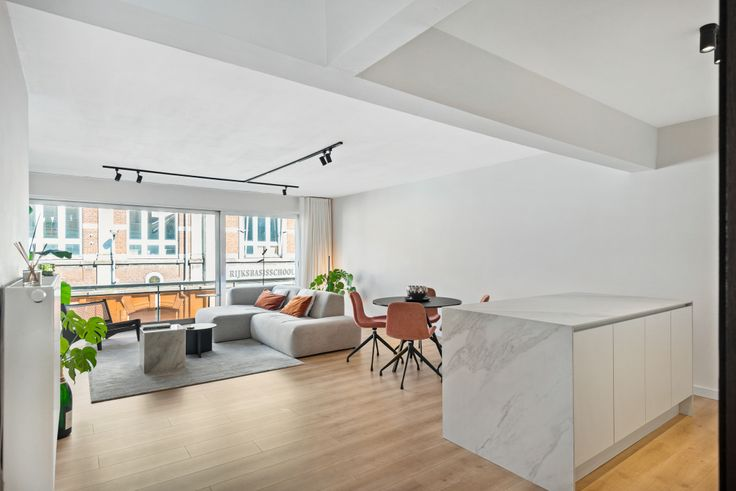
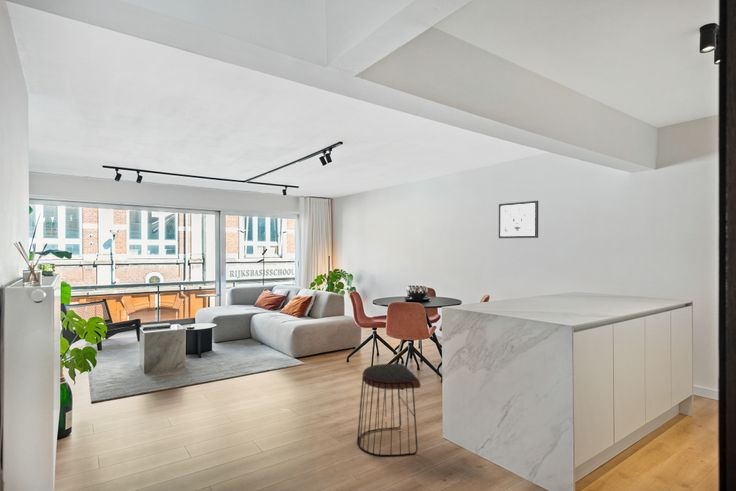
+ wall art (517, 220)
+ stool (385, 406)
